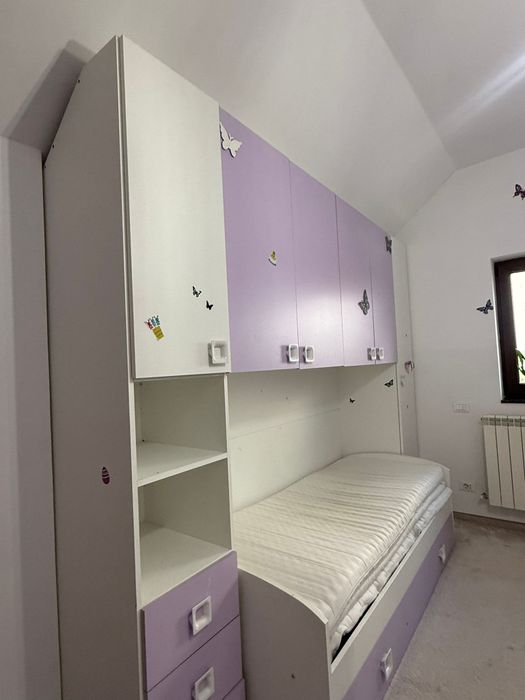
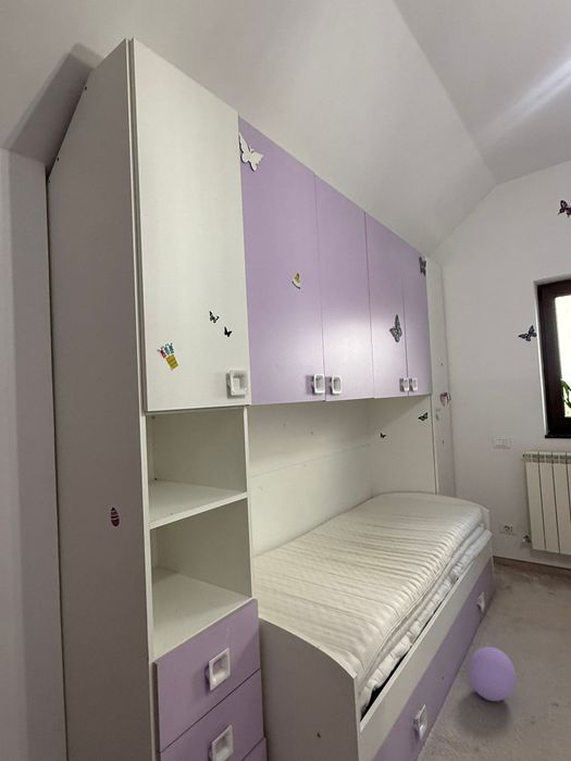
+ ball (492, 673)
